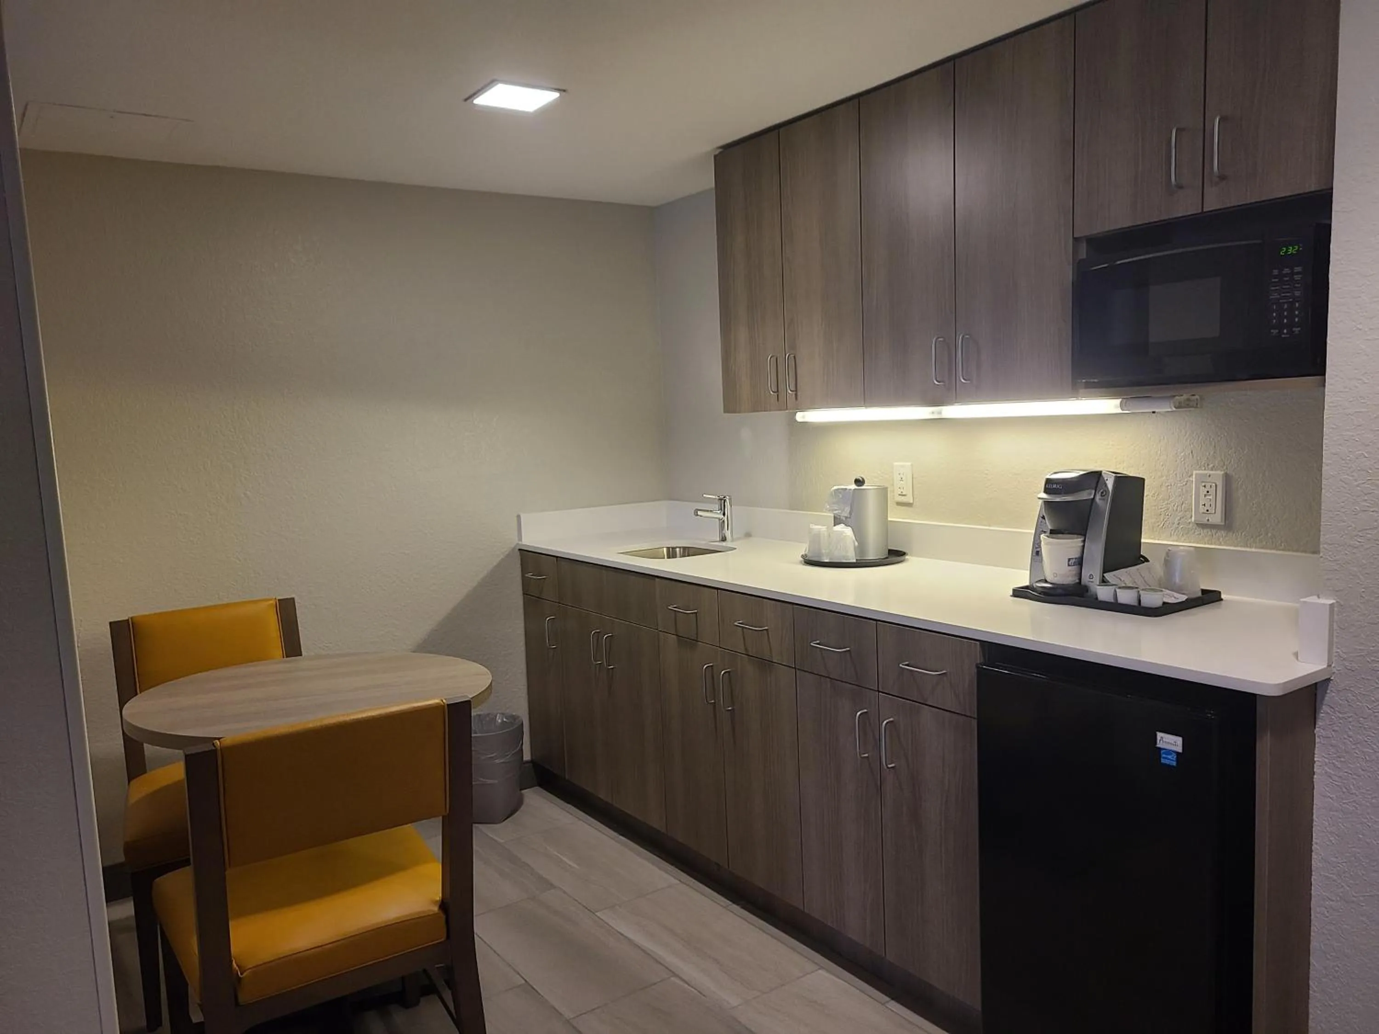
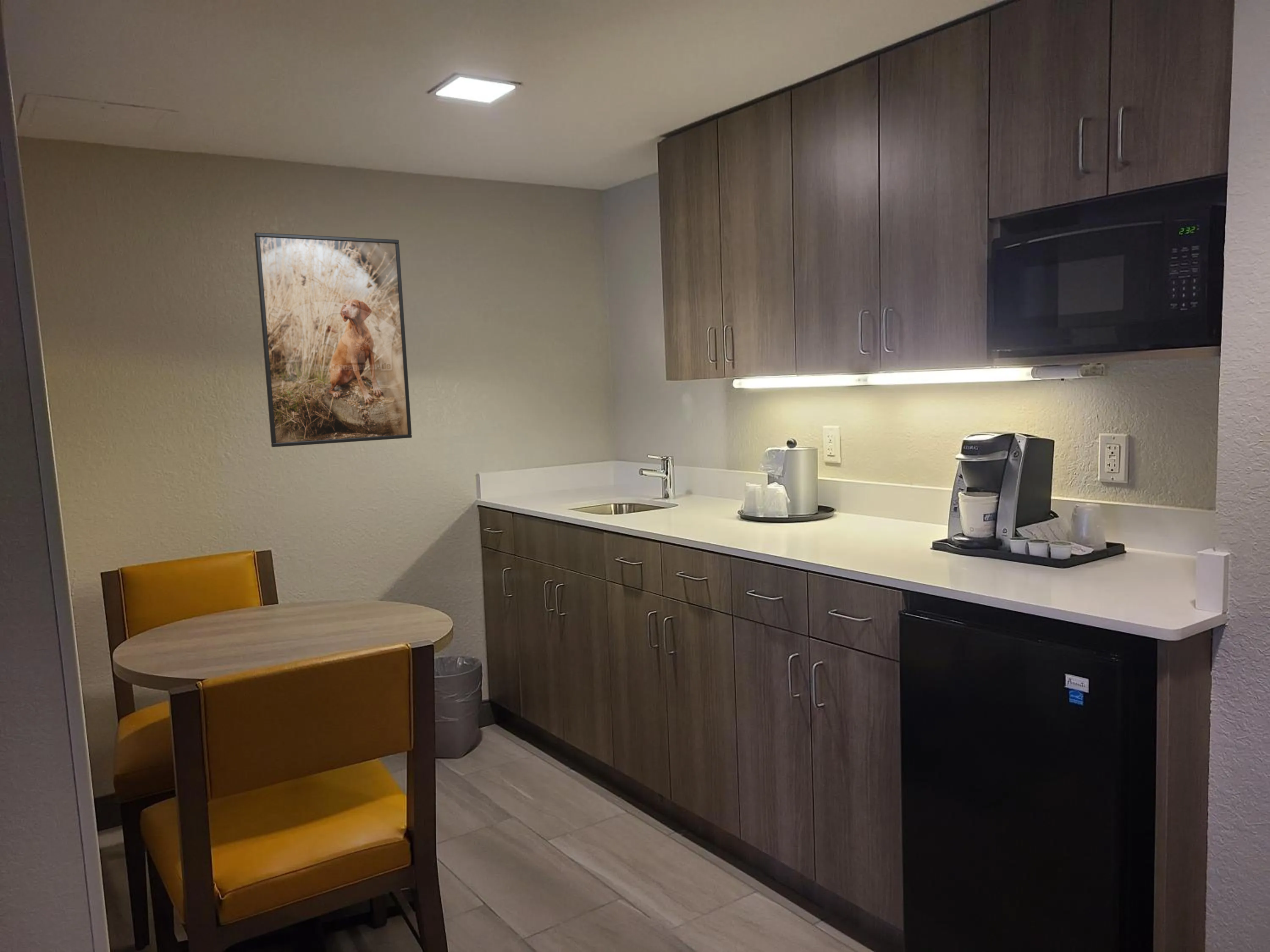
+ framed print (337, 340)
